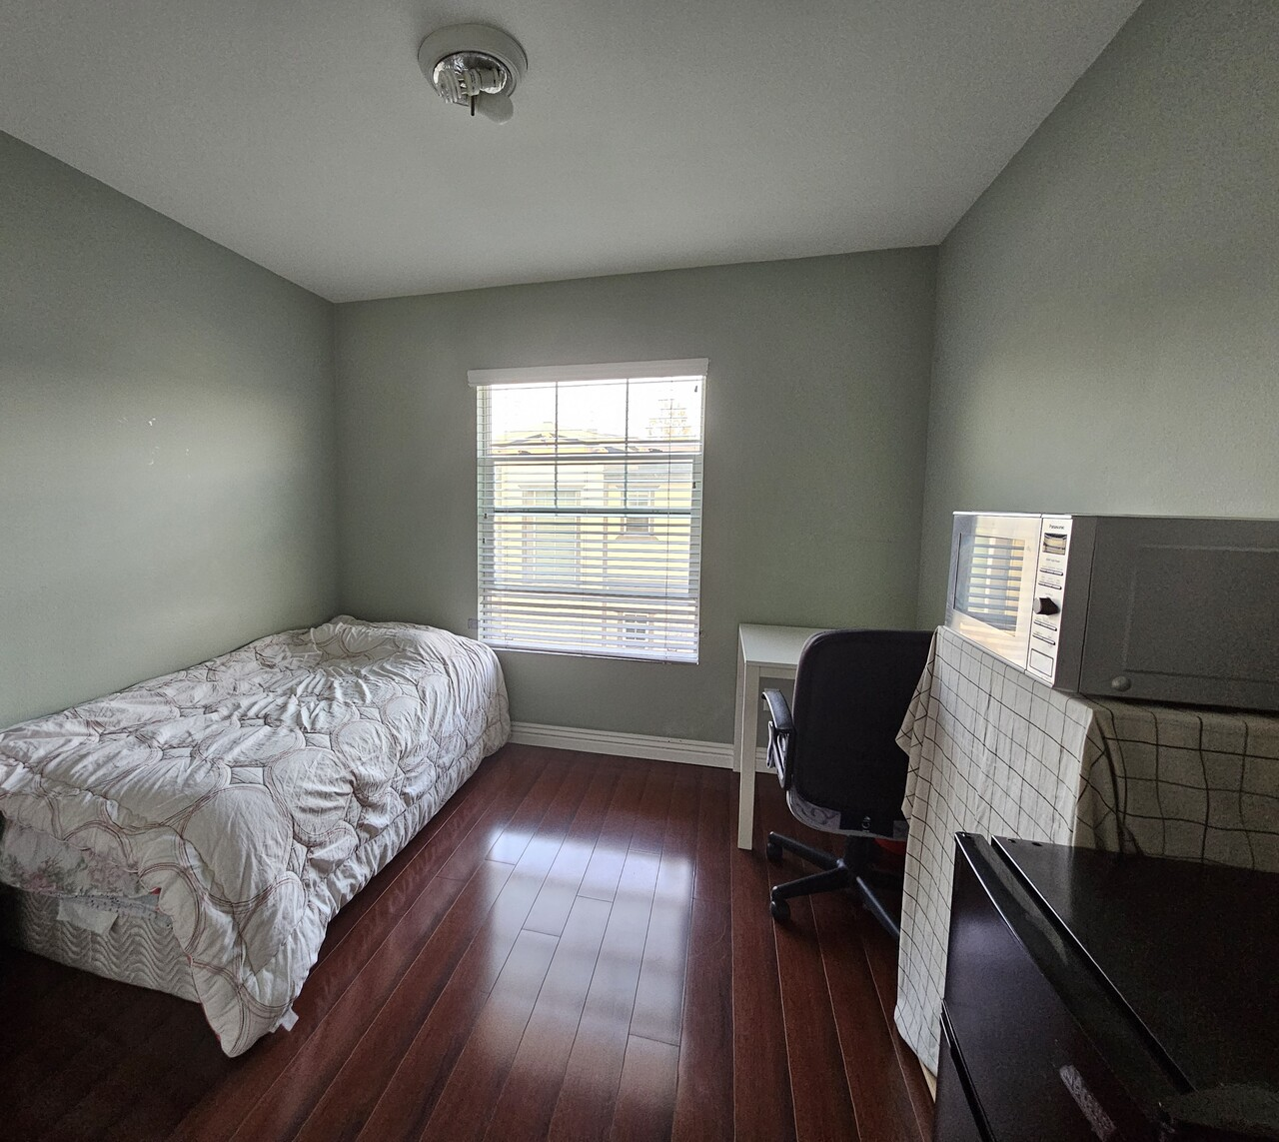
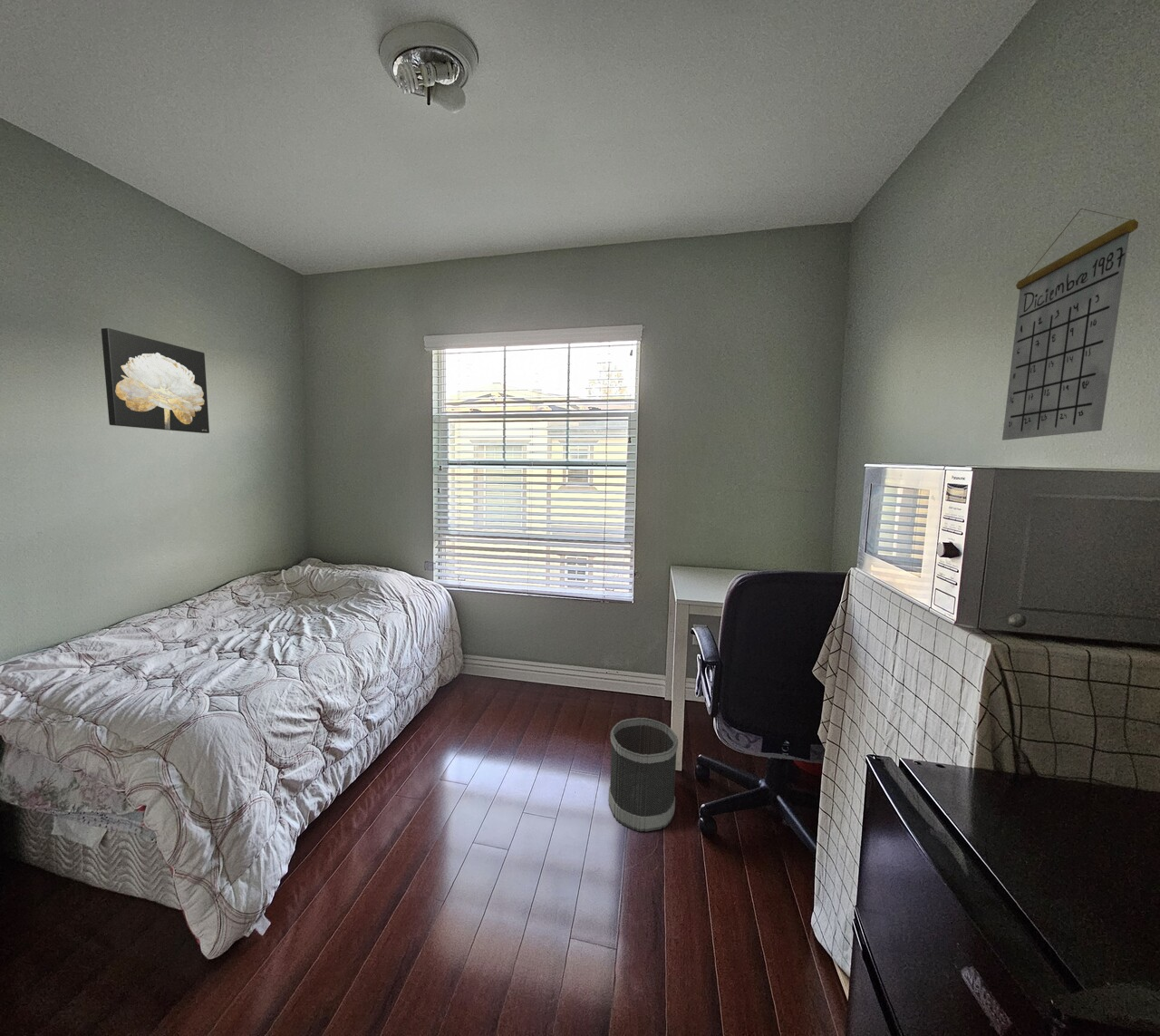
+ wastebasket (643, 770)
+ calendar (1060, 324)
+ wall art (160, 385)
